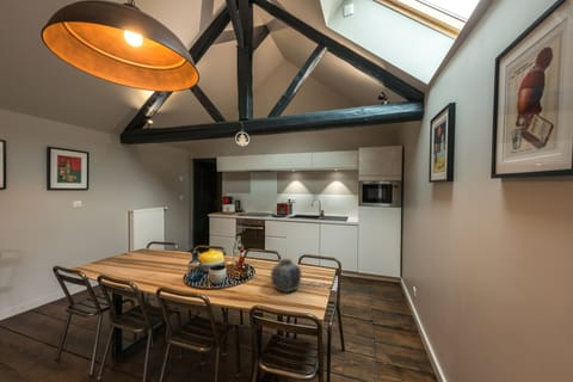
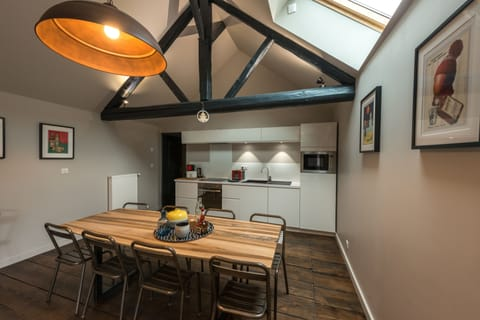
- vase (285, 273)
